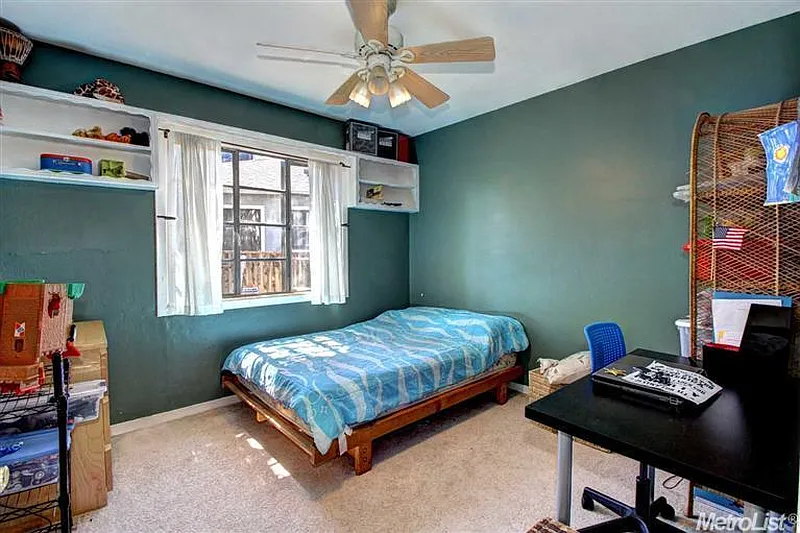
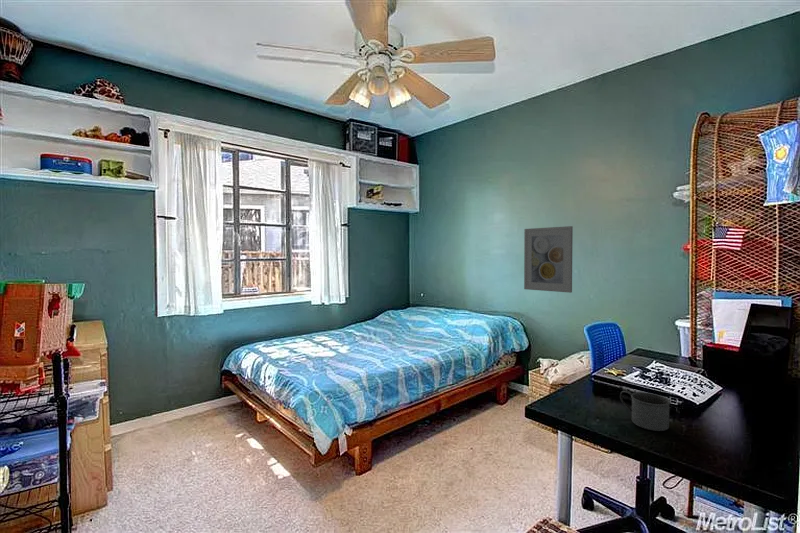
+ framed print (547, 259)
+ mug (646, 409)
